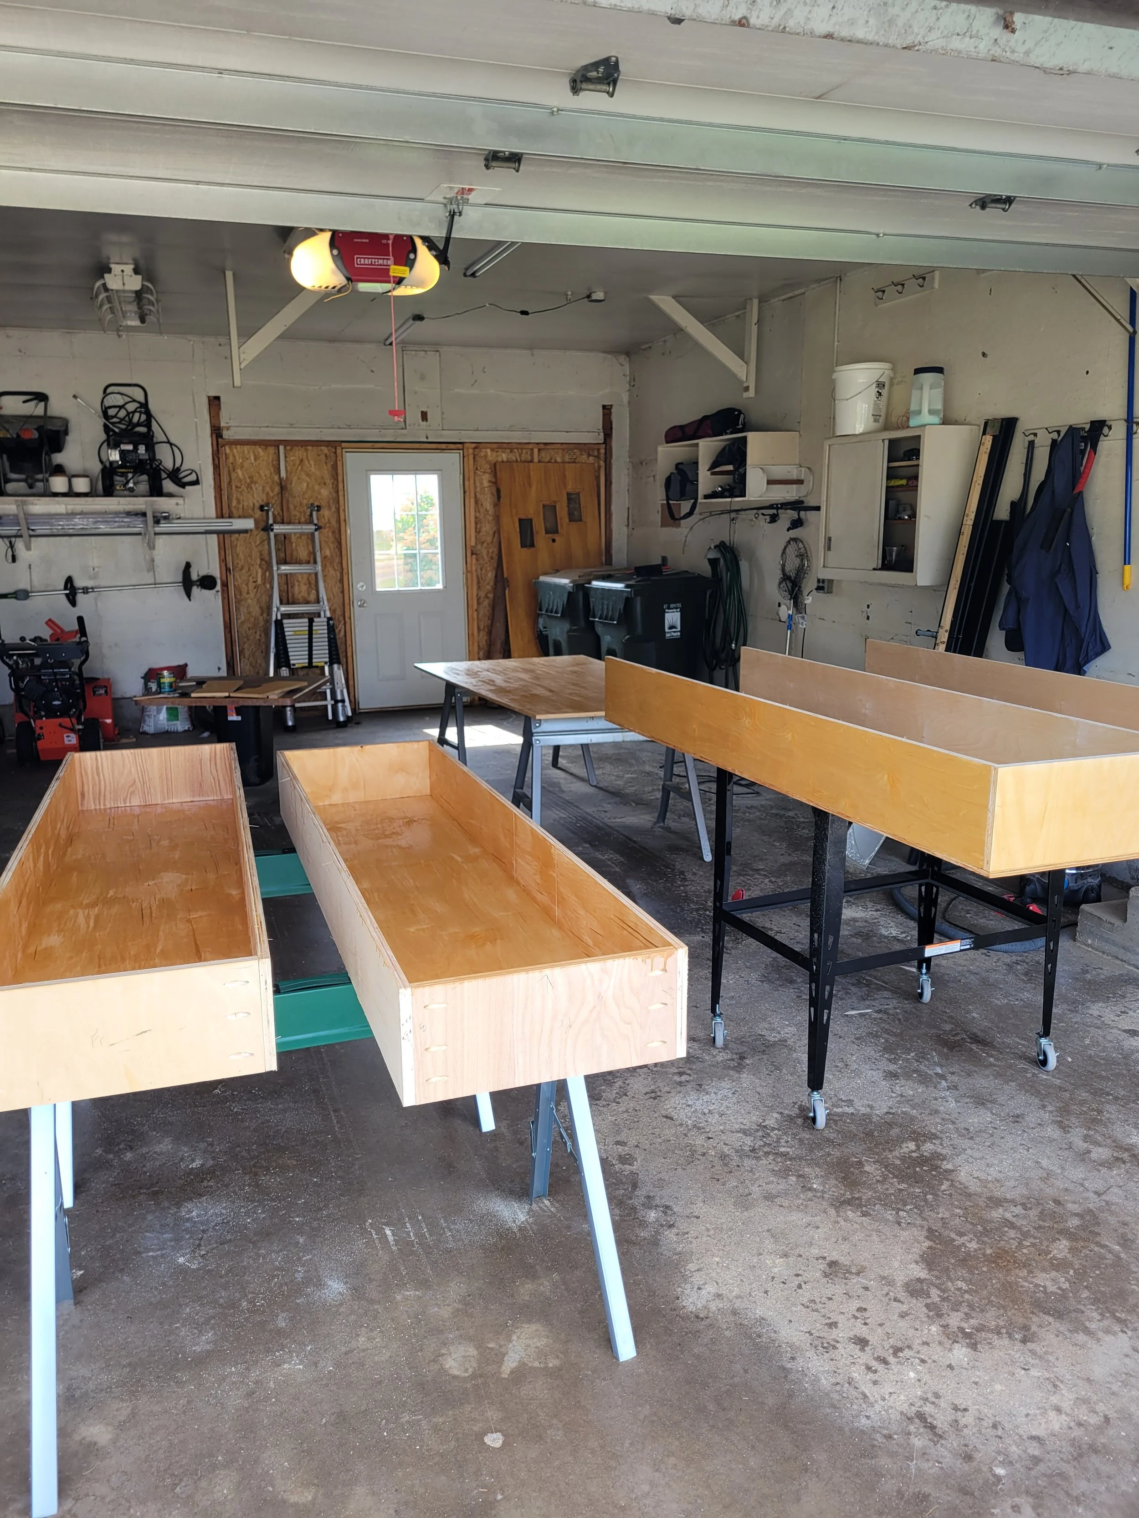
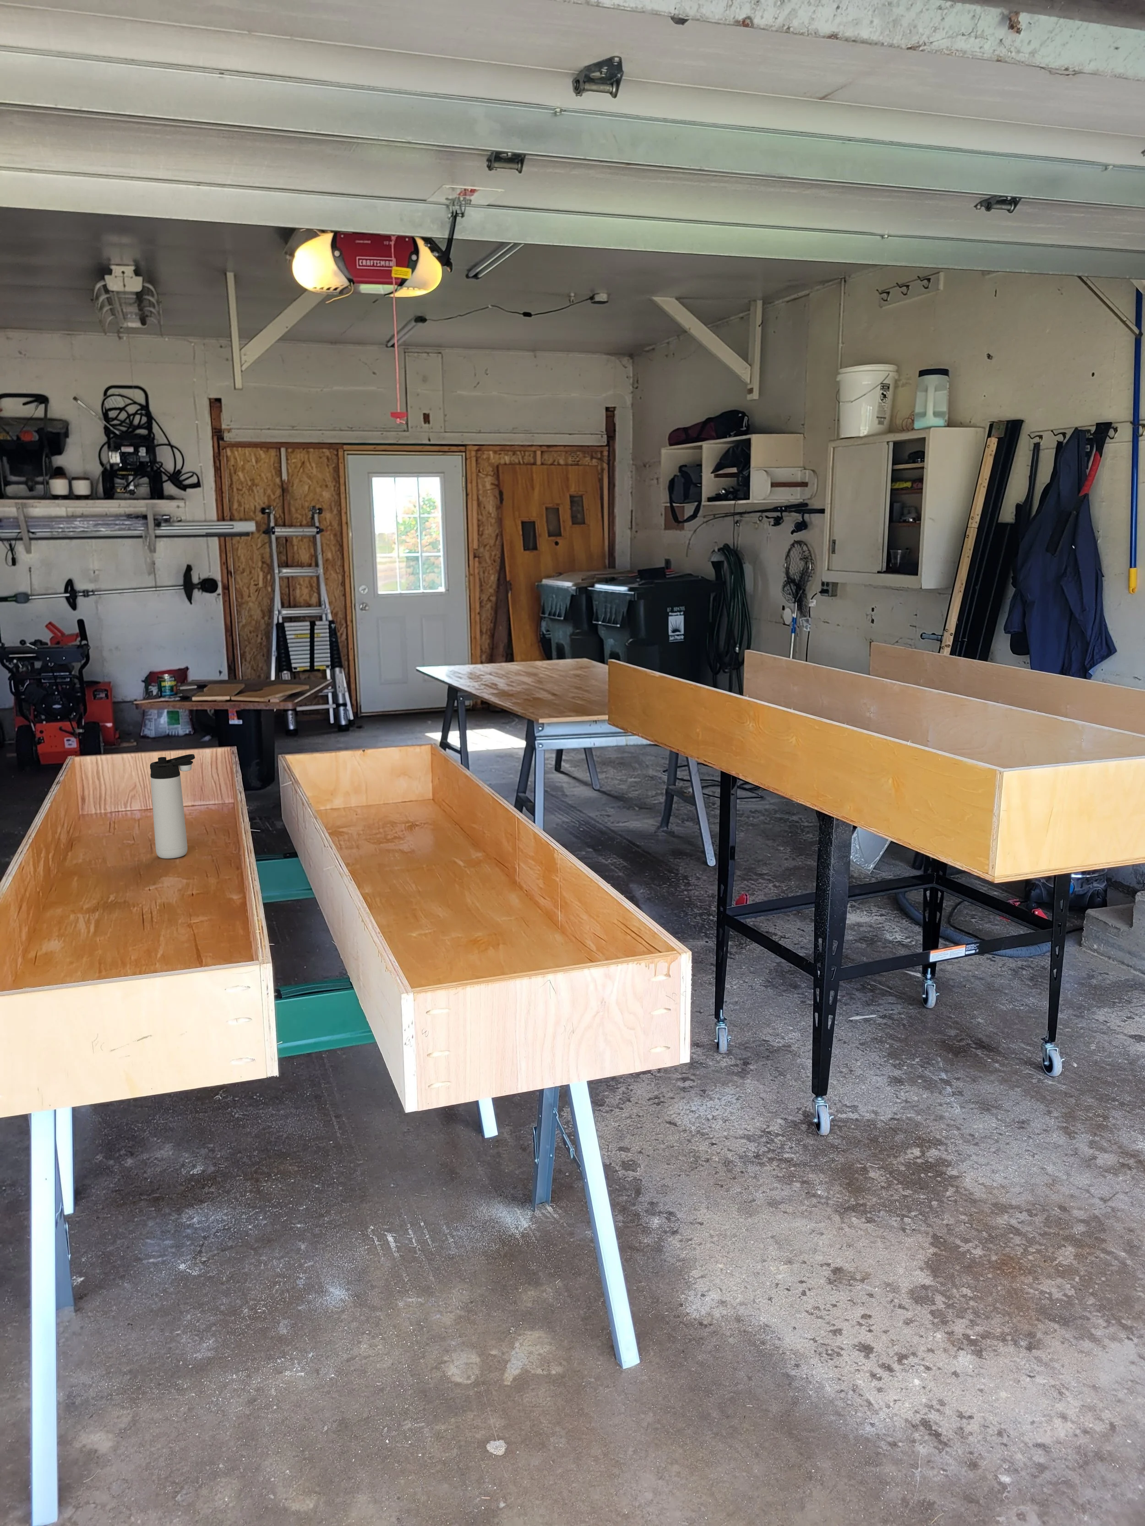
+ thermos bottle (176, 806)
